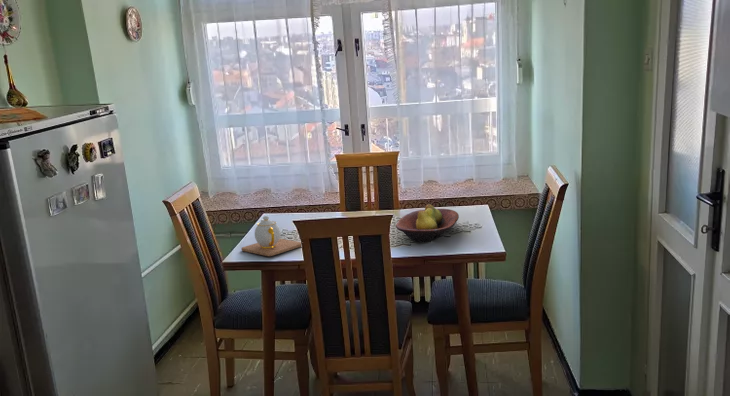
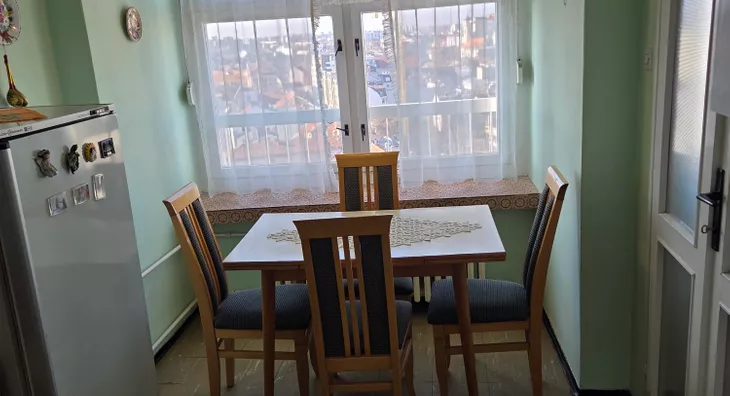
- teapot (270, 231)
- fruit bowl (427, 220)
